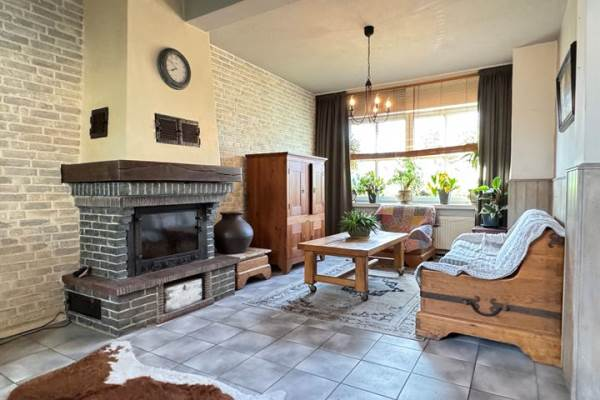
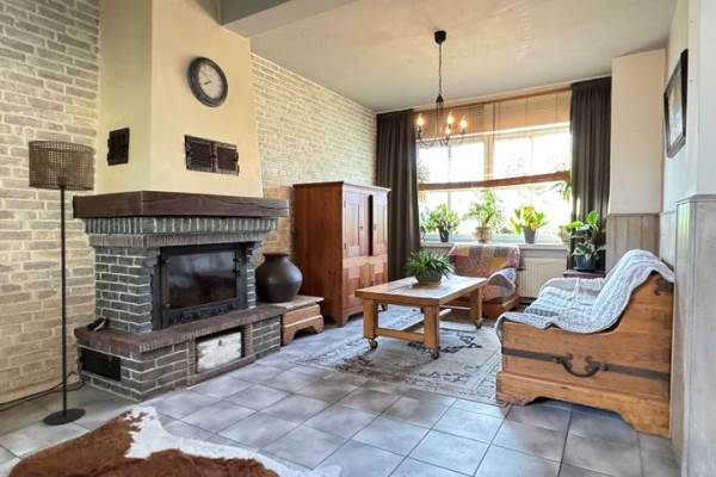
+ floor lamp (63, 281)
